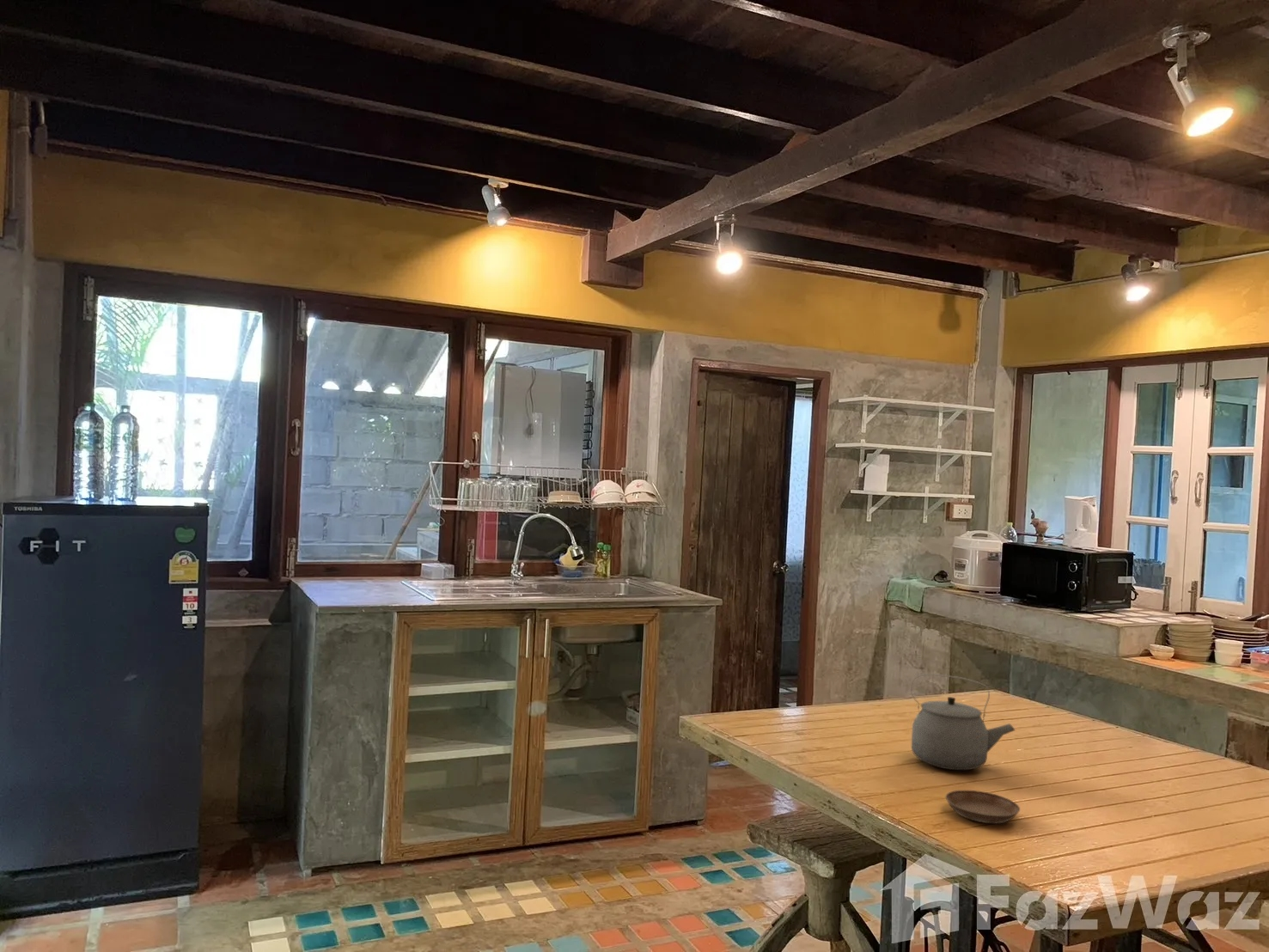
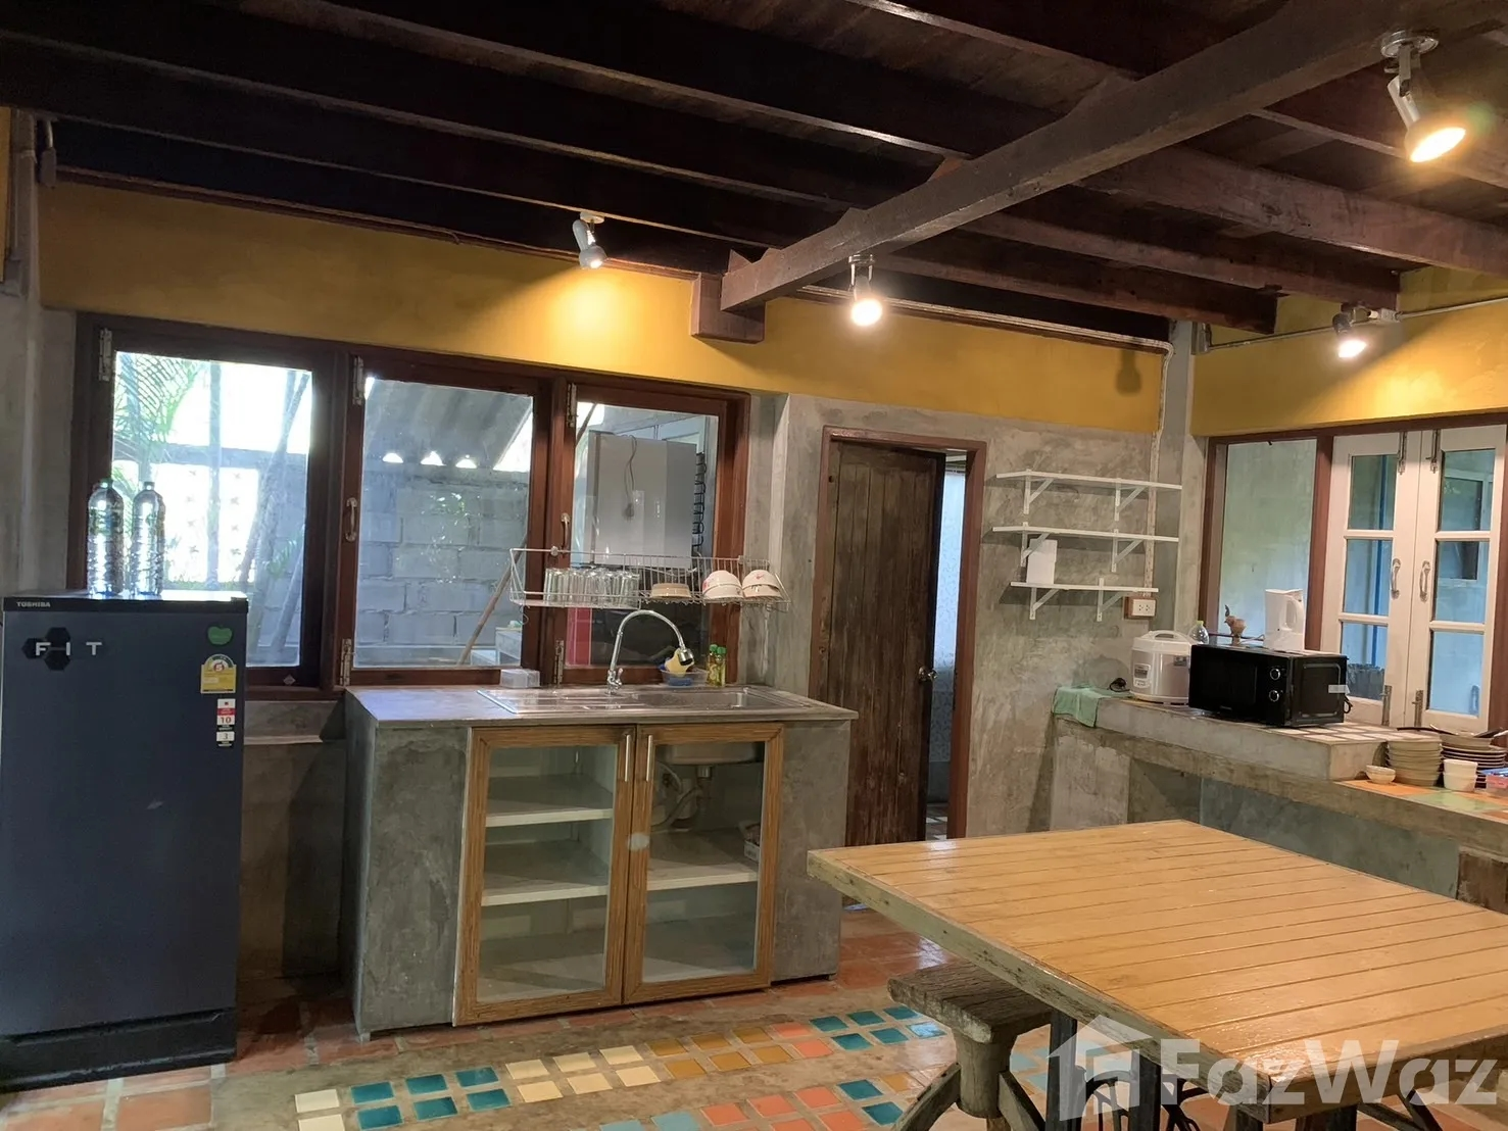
- tea kettle (961, 721)
- saucer (981, 808)
